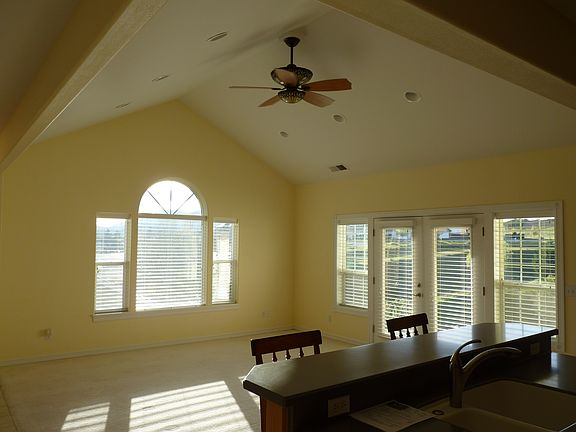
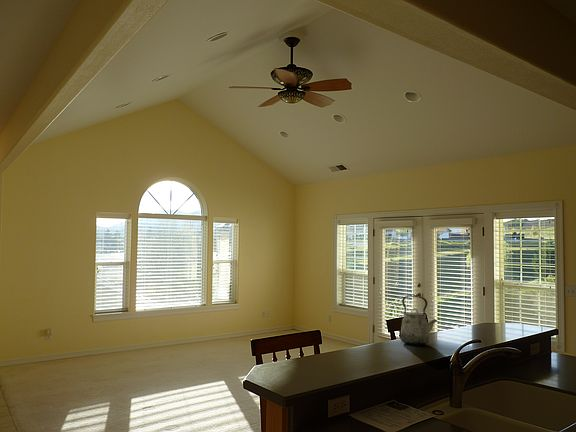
+ kettle (419, 320)
